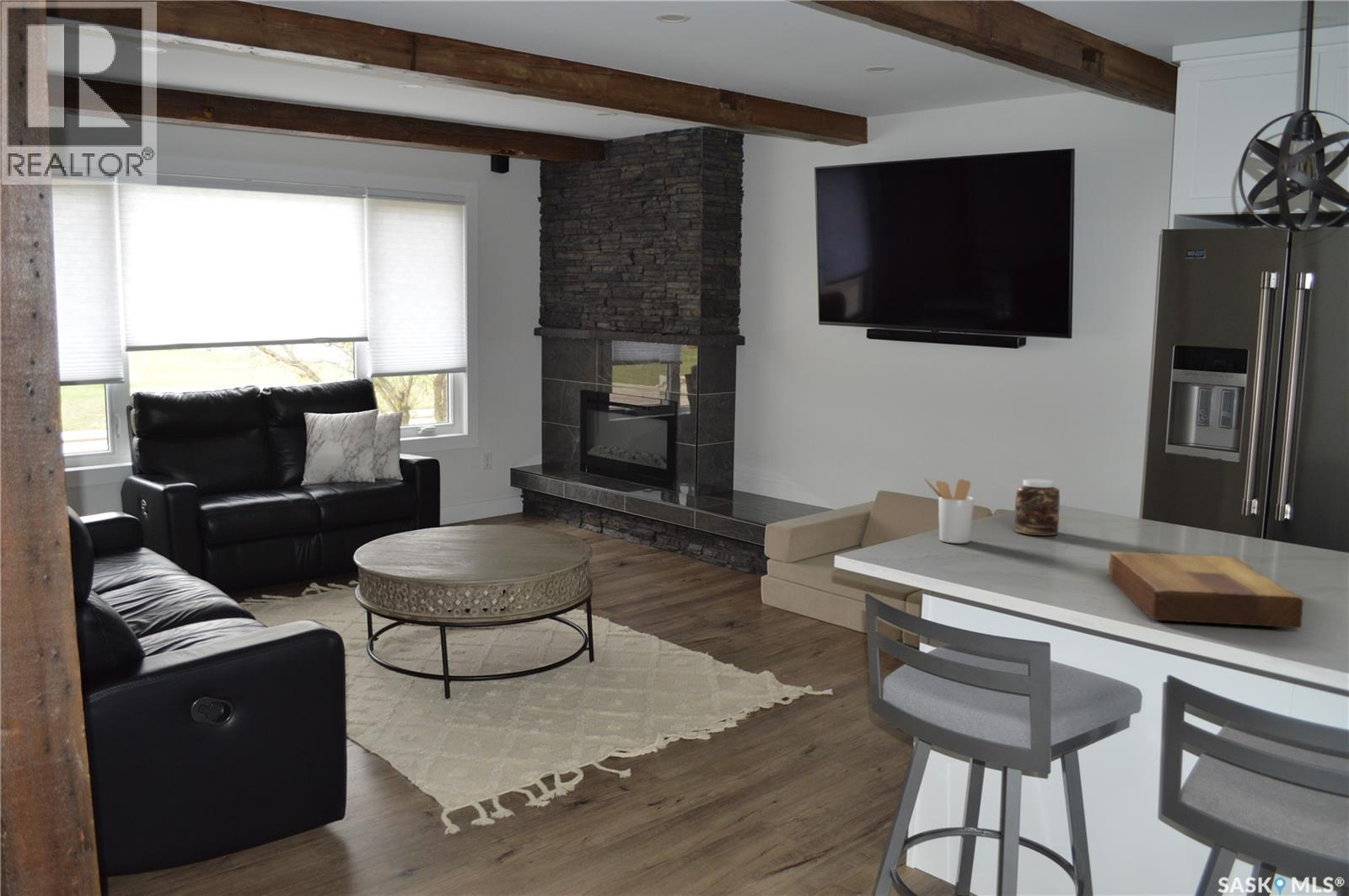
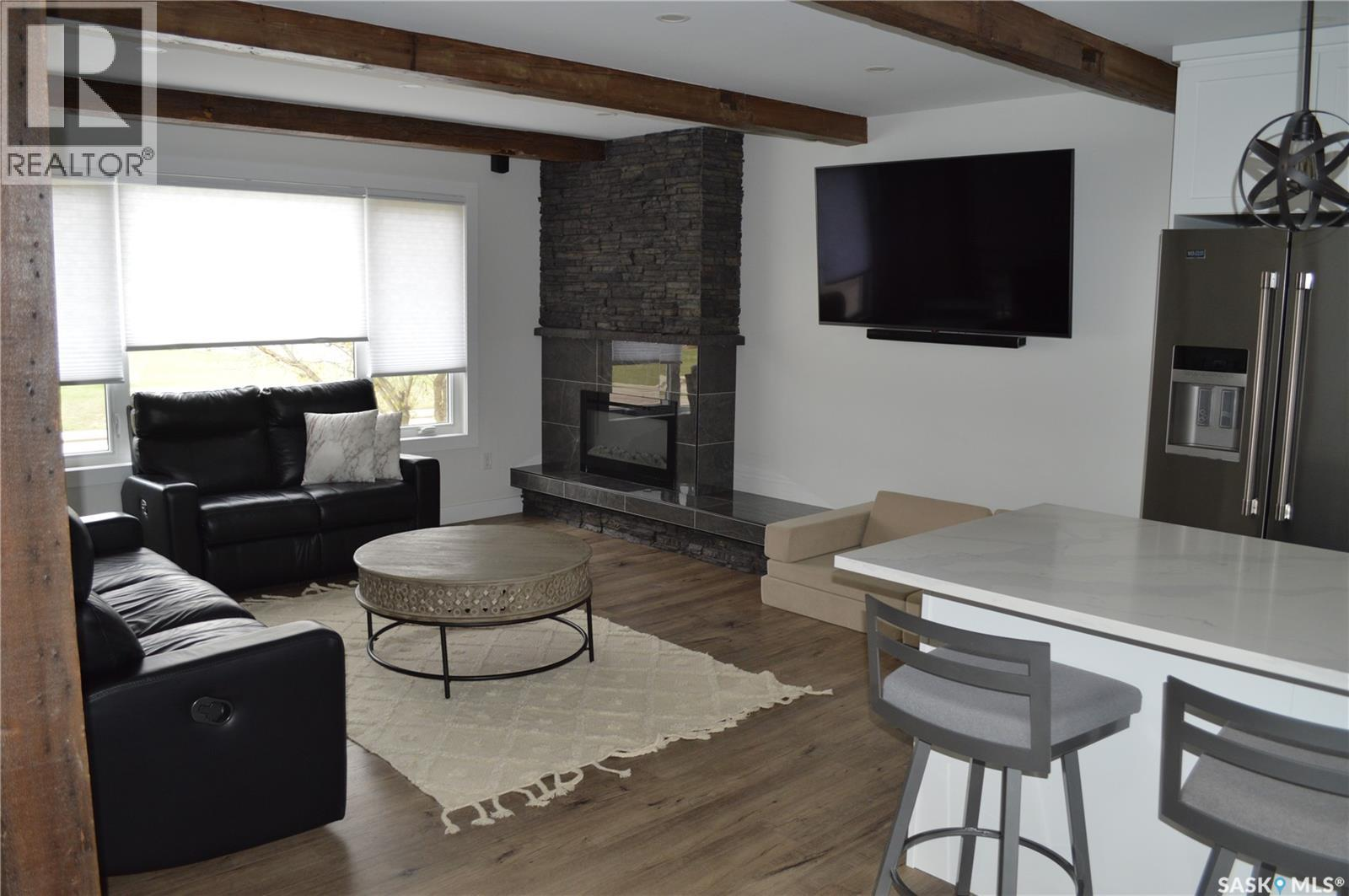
- jar (1037, 506)
- cutting board (1197, 585)
- utensil holder (947, 508)
